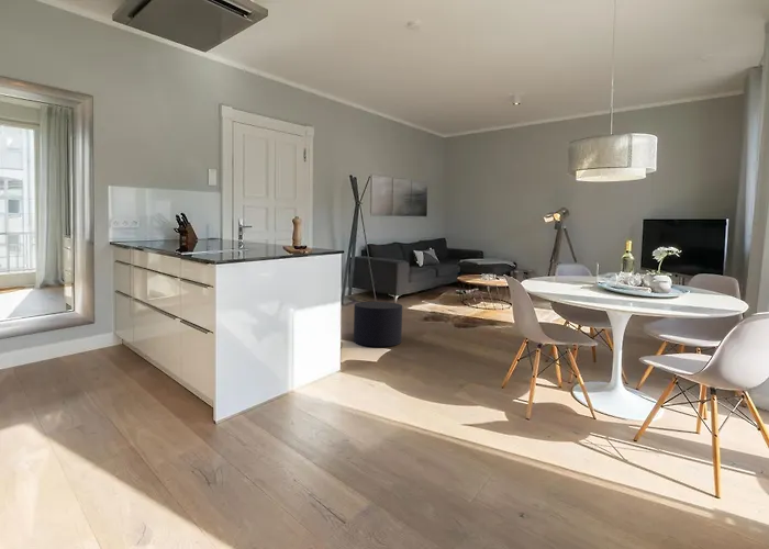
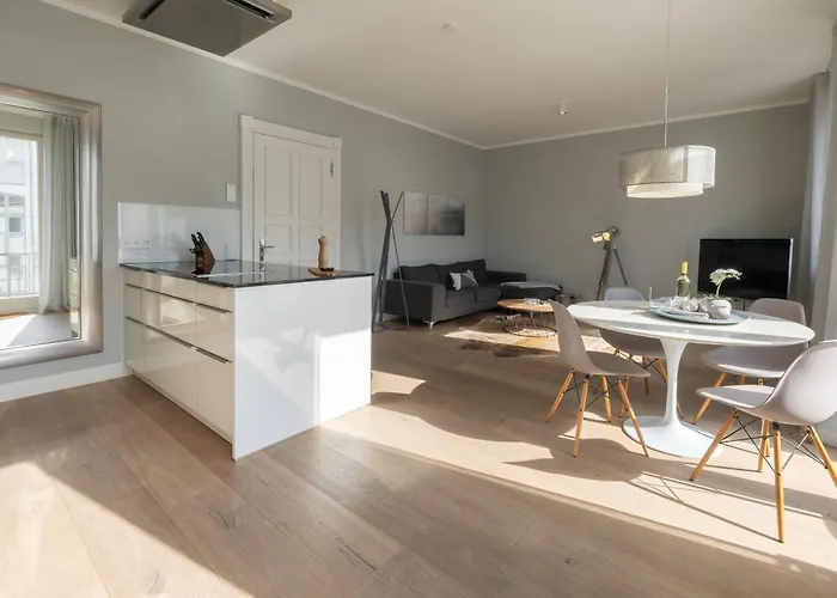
- stool (377, 323)
